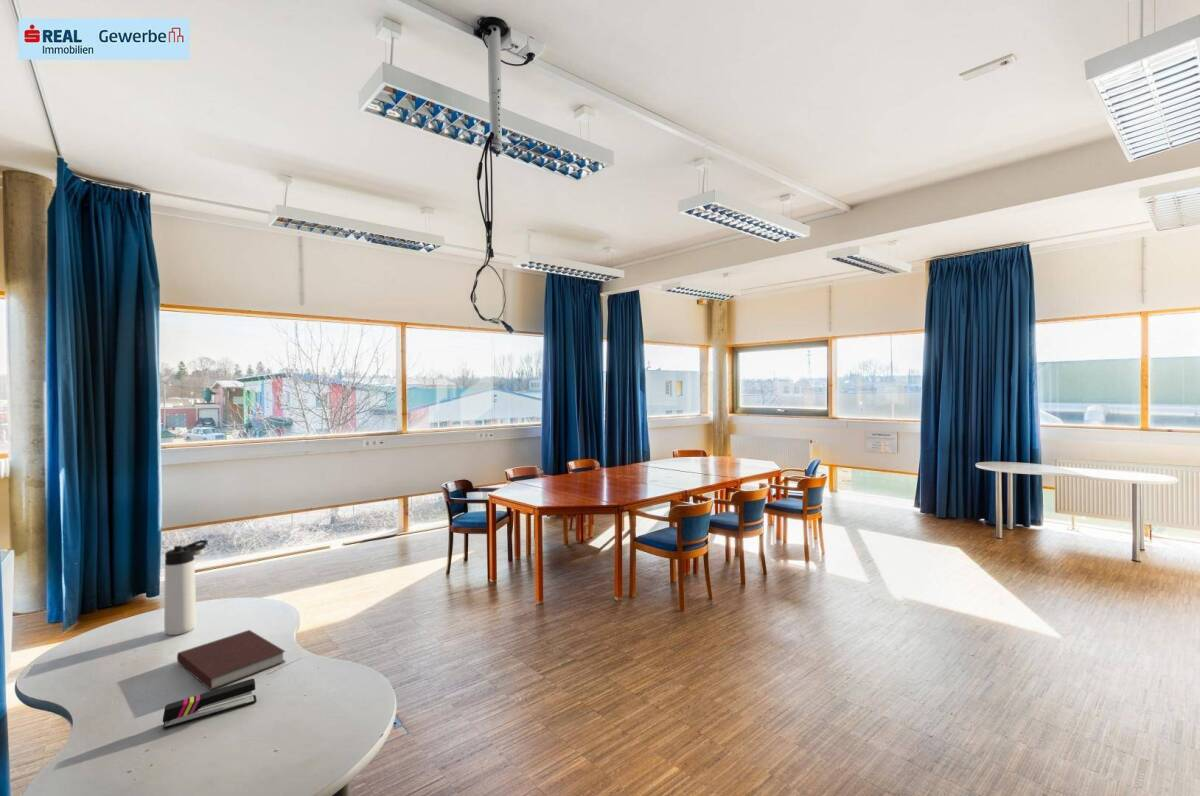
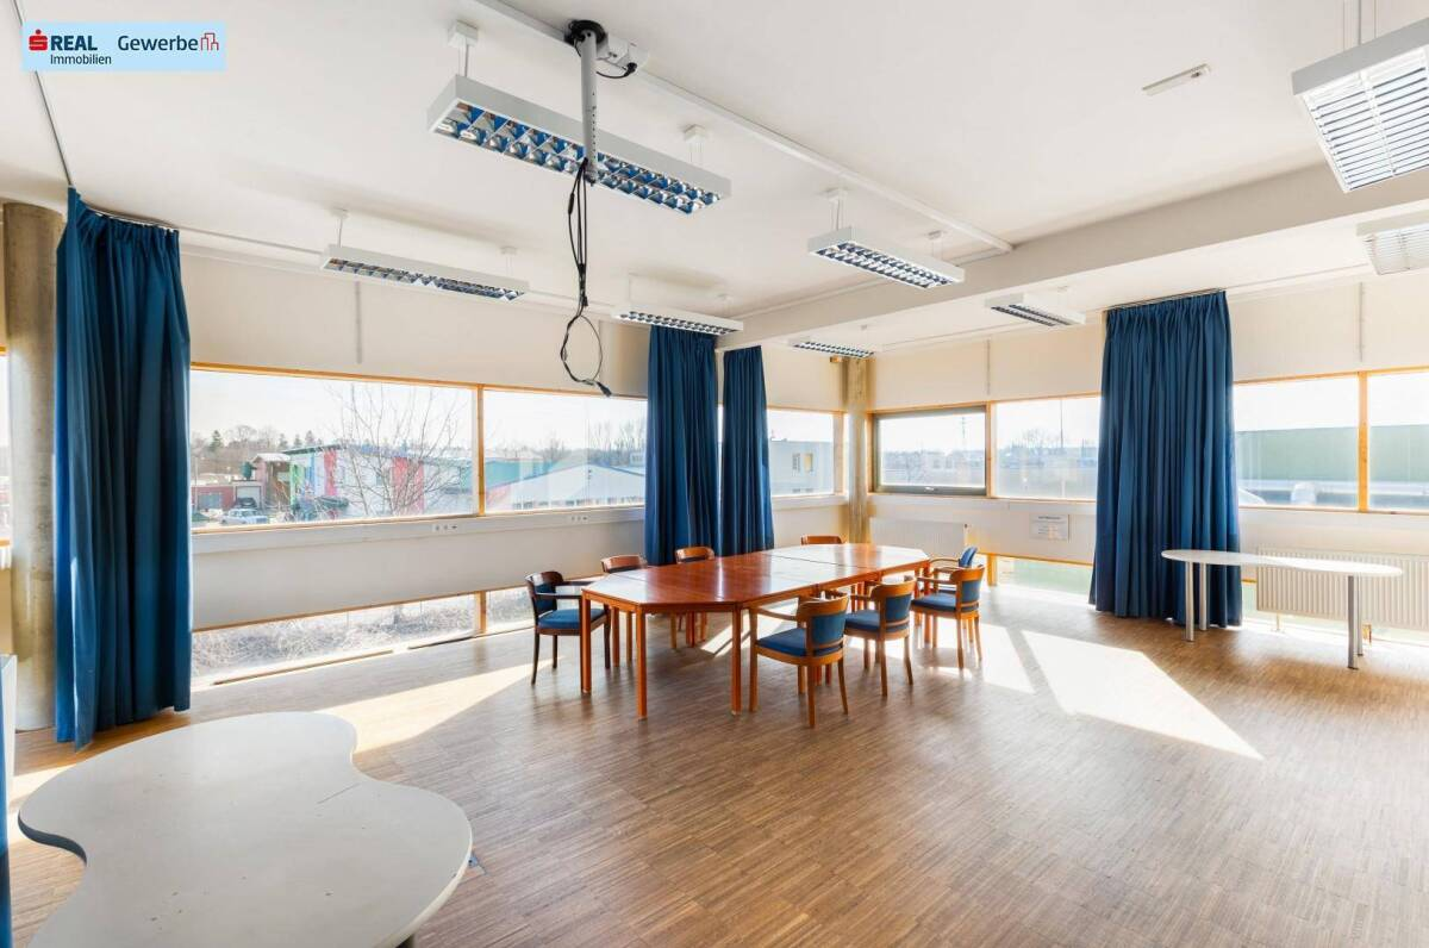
- notebook (231, 657)
- stapler (211, 702)
- thermos bottle (186, 586)
